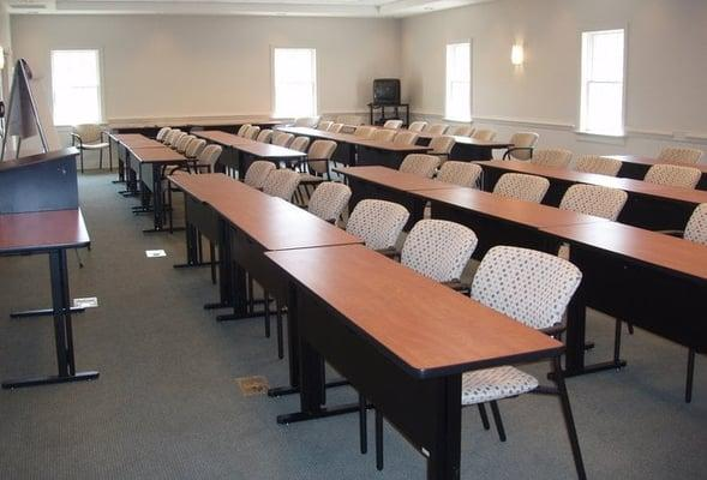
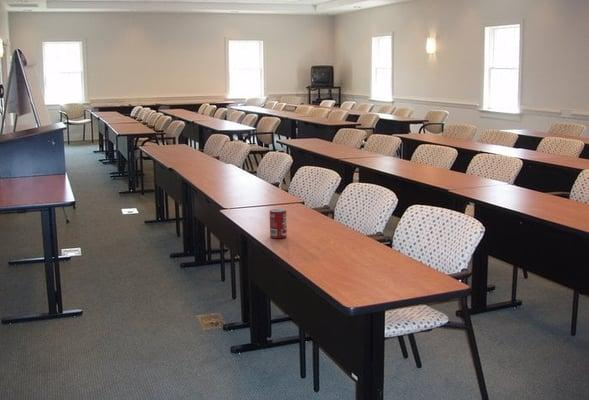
+ beverage can (278, 223)
